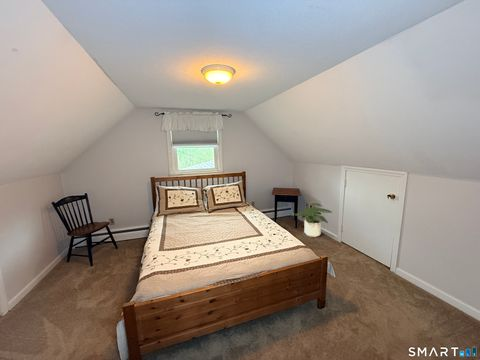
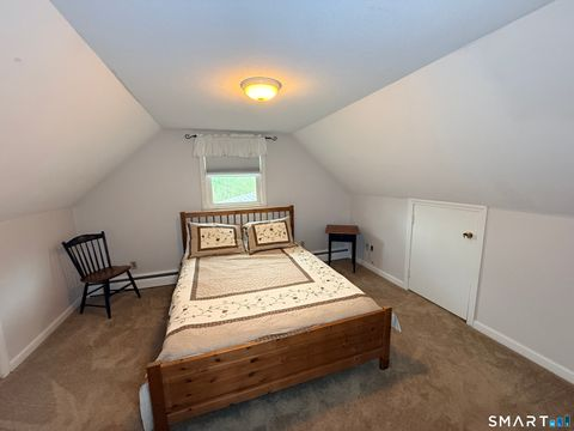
- potted plant (312, 220)
